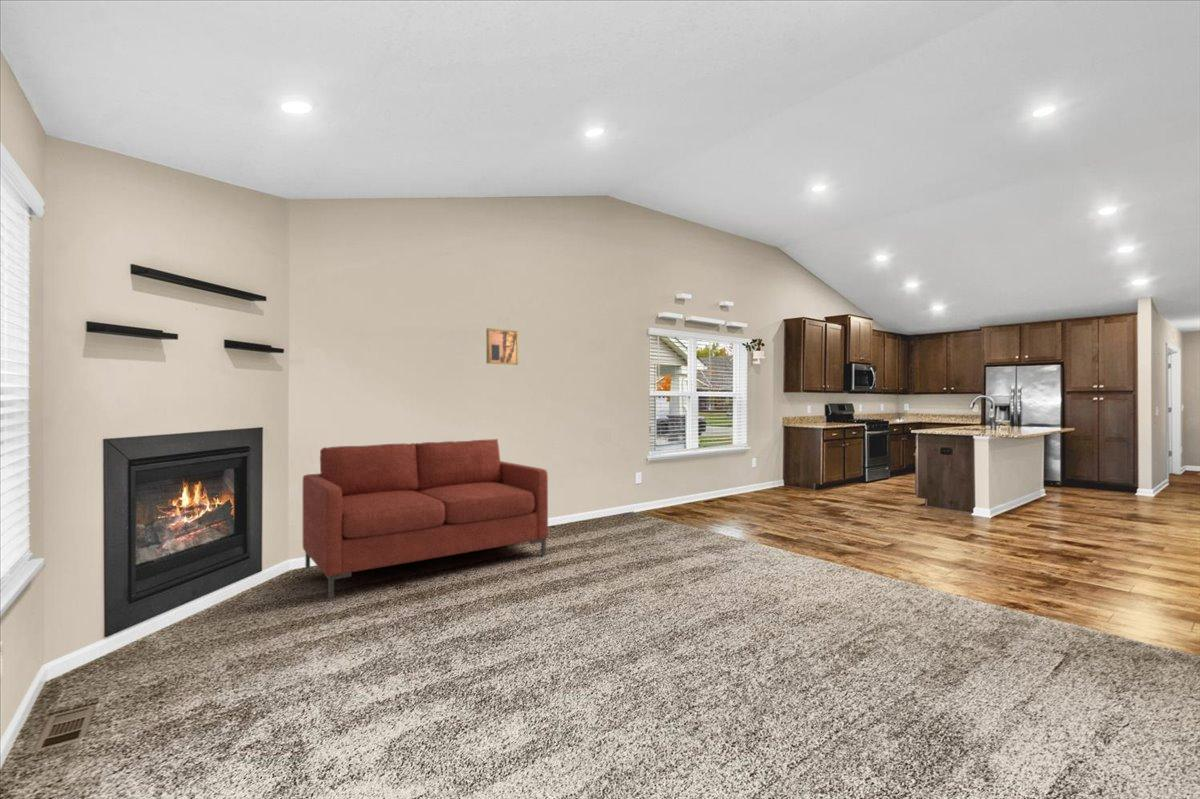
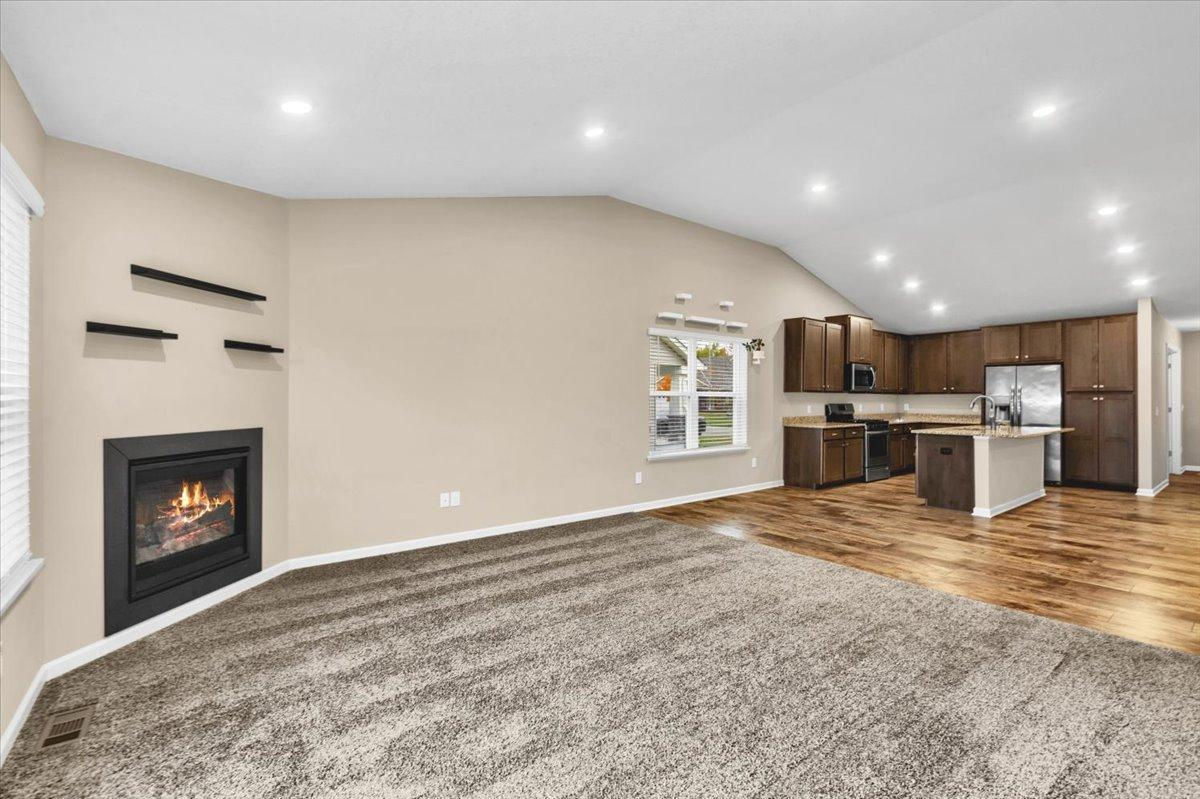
- wall art (502, 346)
- sofa (429, 503)
